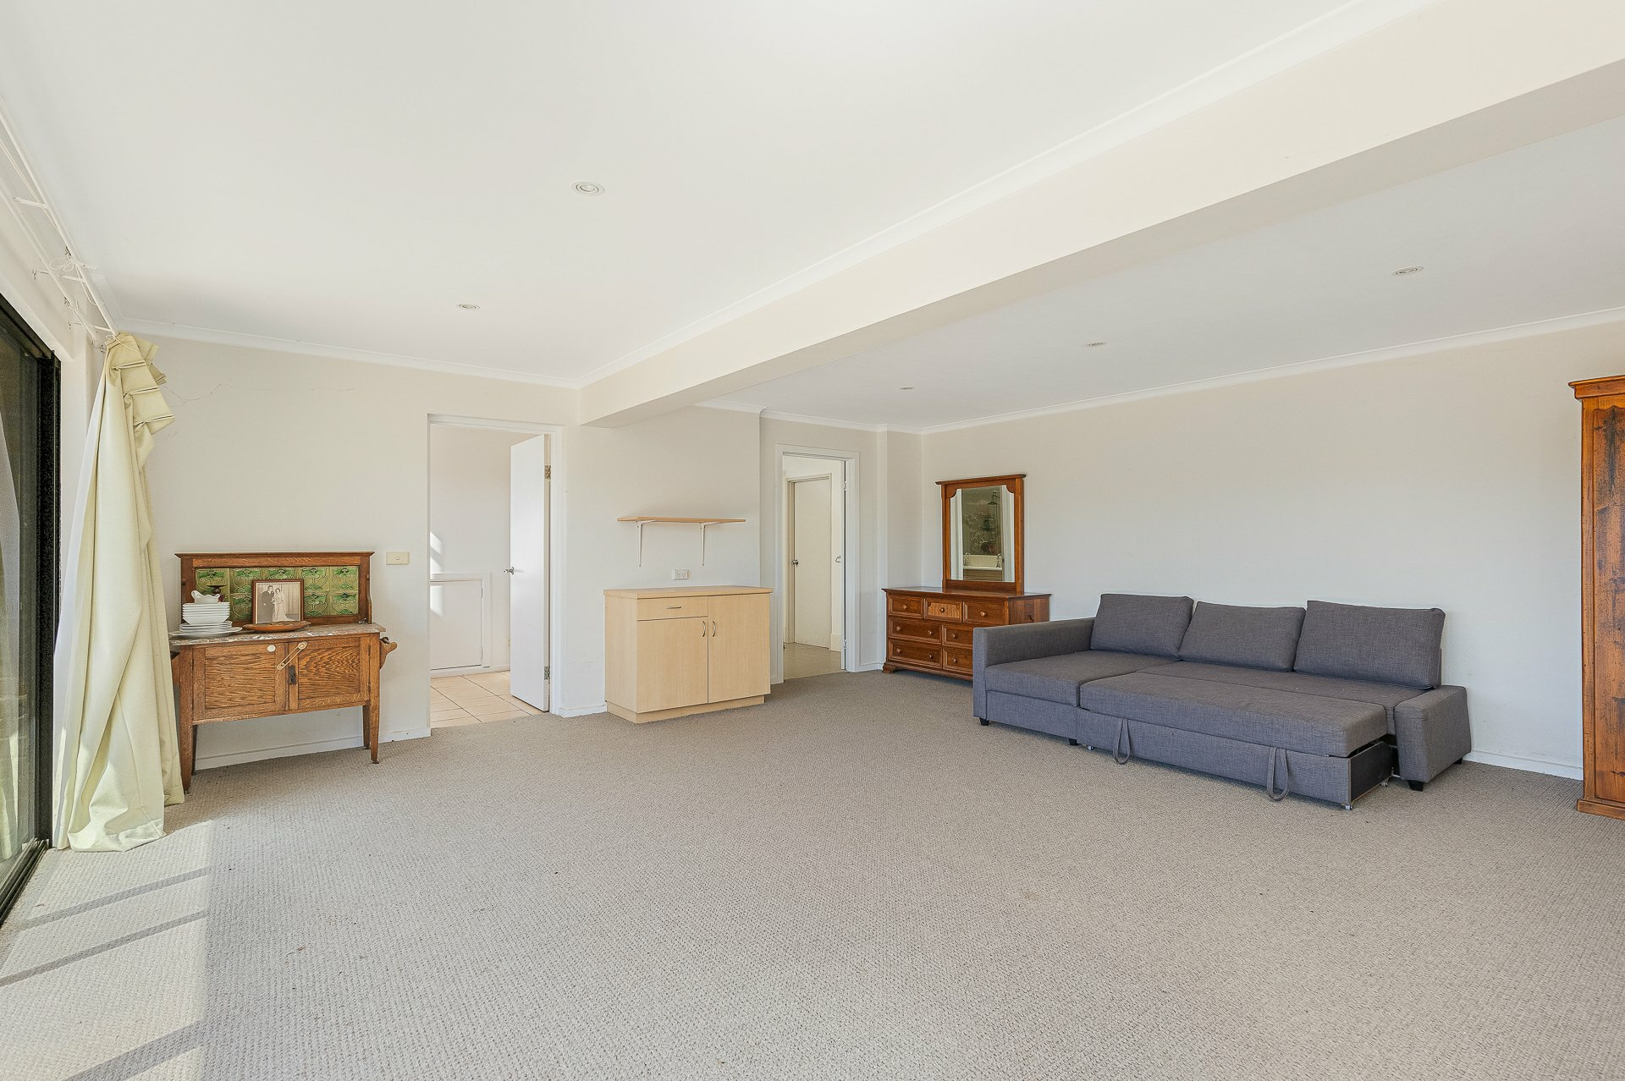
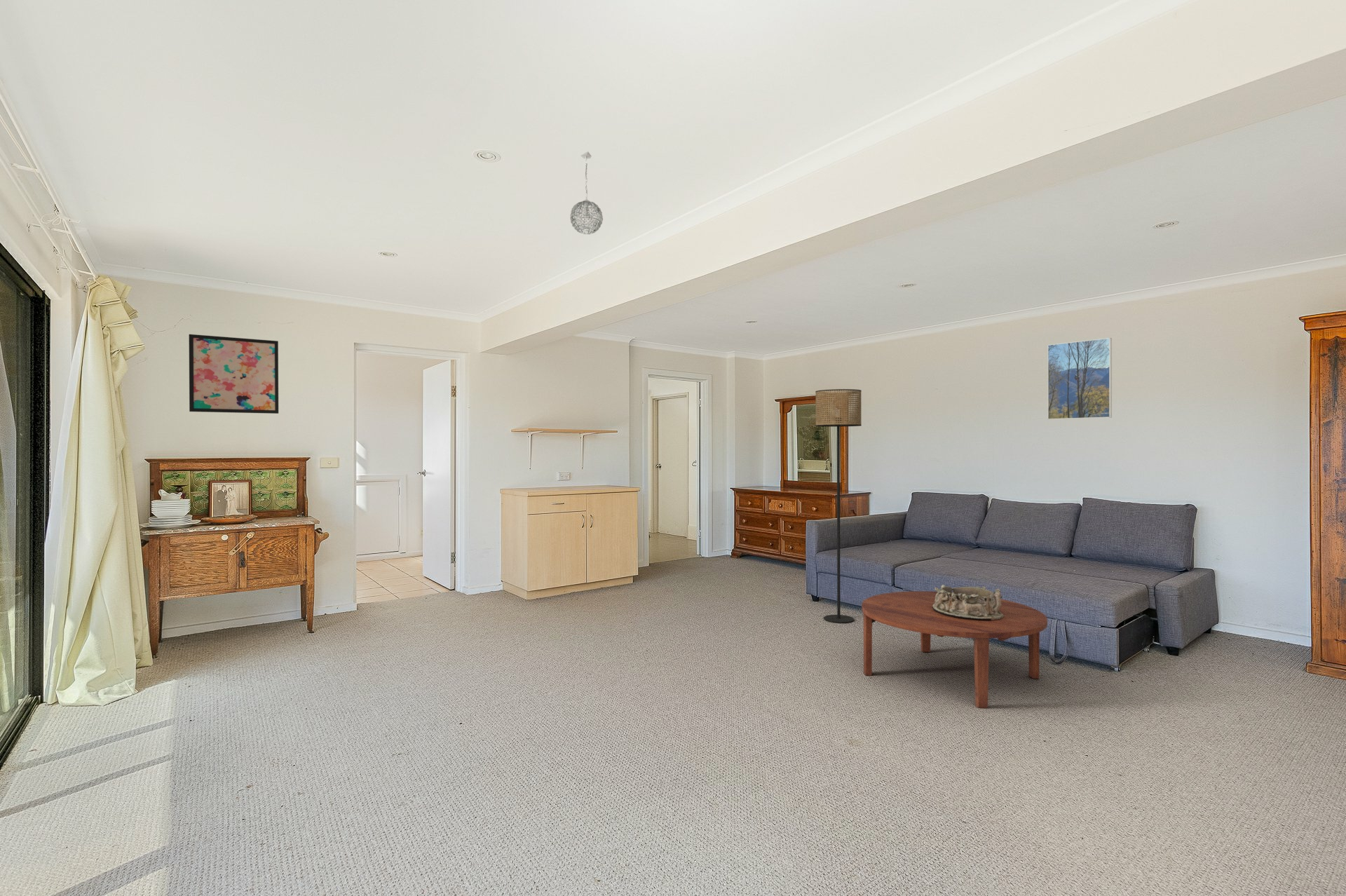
+ floor lamp (838, 505)
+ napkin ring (966, 599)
+ coffee table (950, 636)
+ pendant light (586, 193)
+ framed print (1078, 380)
+ wall art (235, 375)
